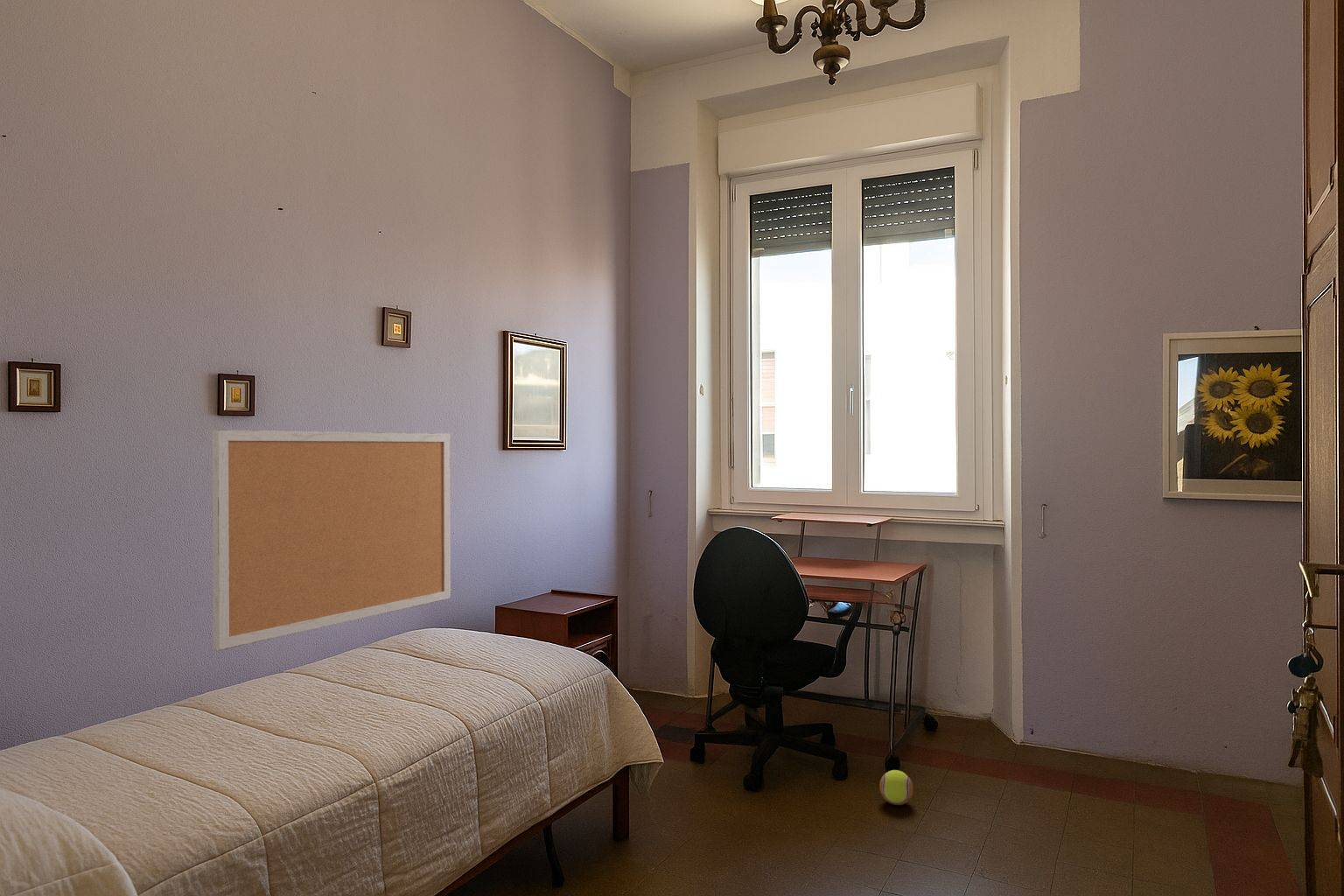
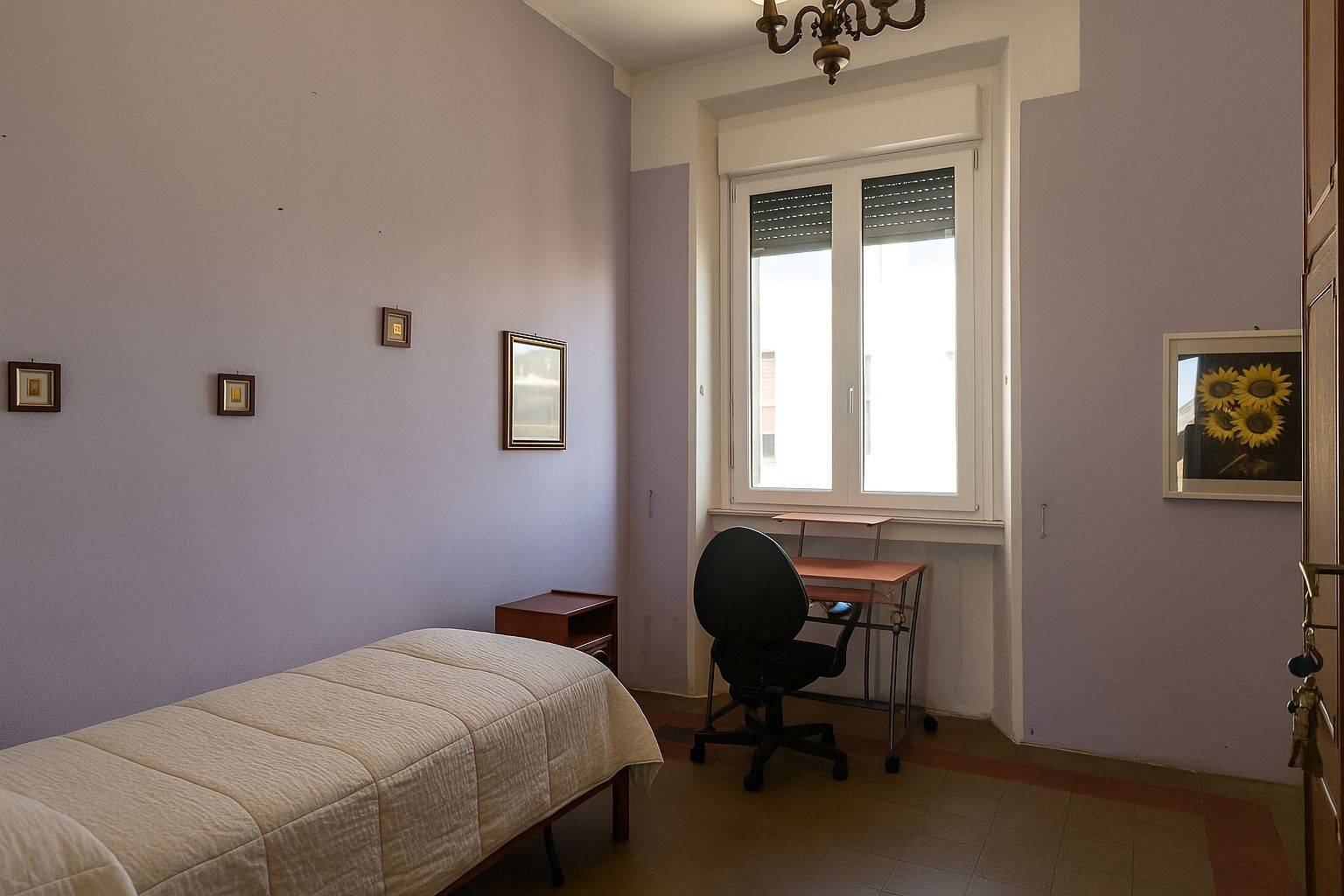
- ball (896, 787)
- bulletin board (347, 526)
